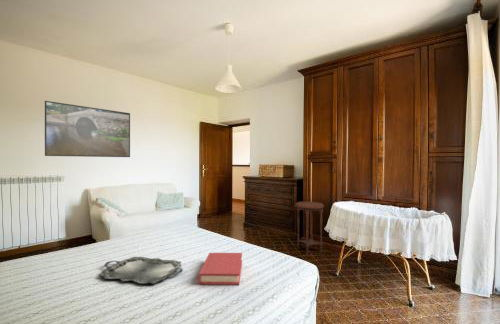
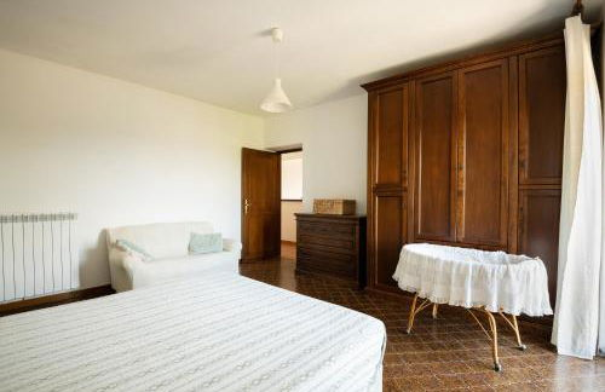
- side table (307, 227)
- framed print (92, 132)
- serving tray (142, 268)
- hardback book (222, 267)
